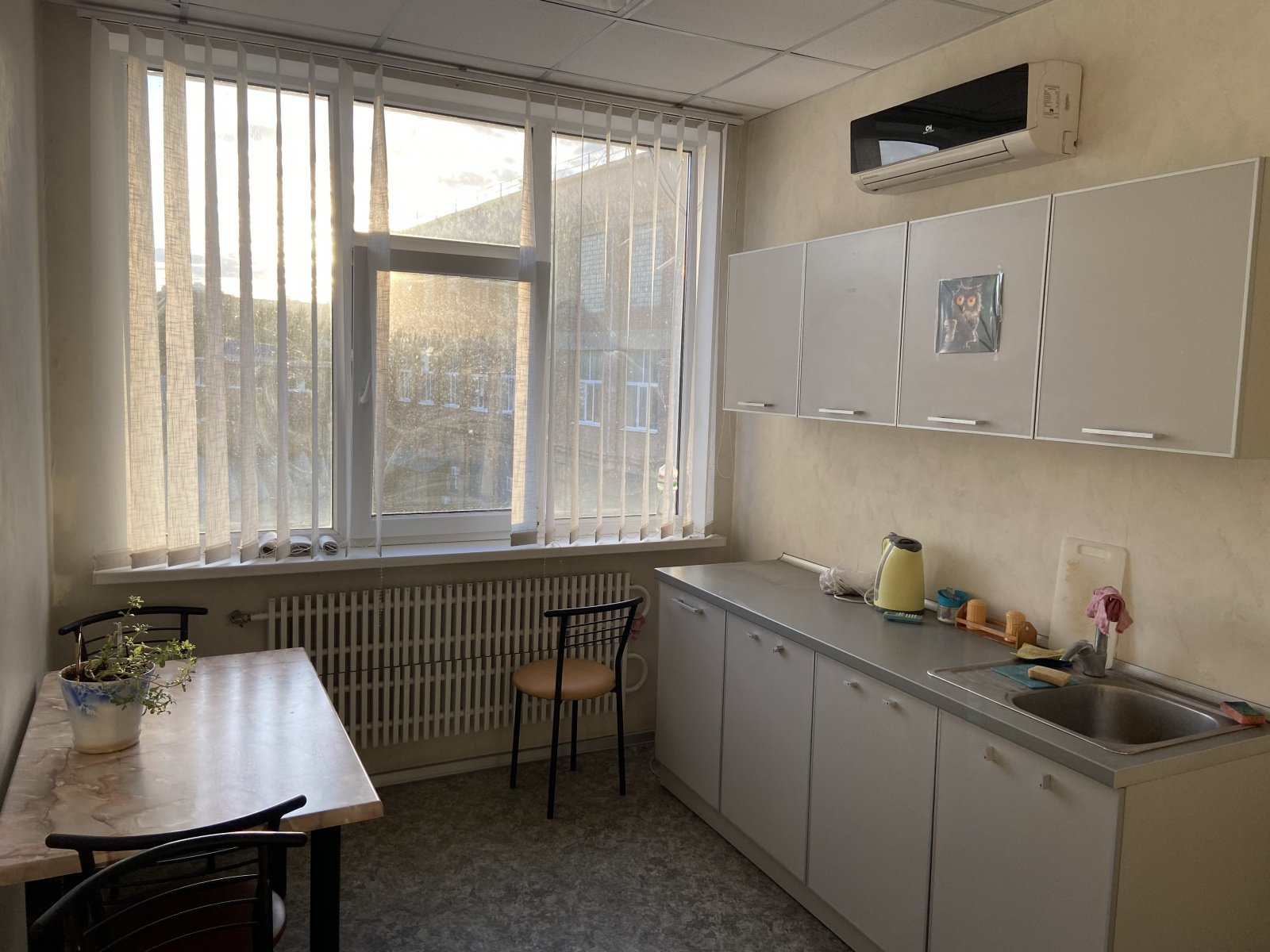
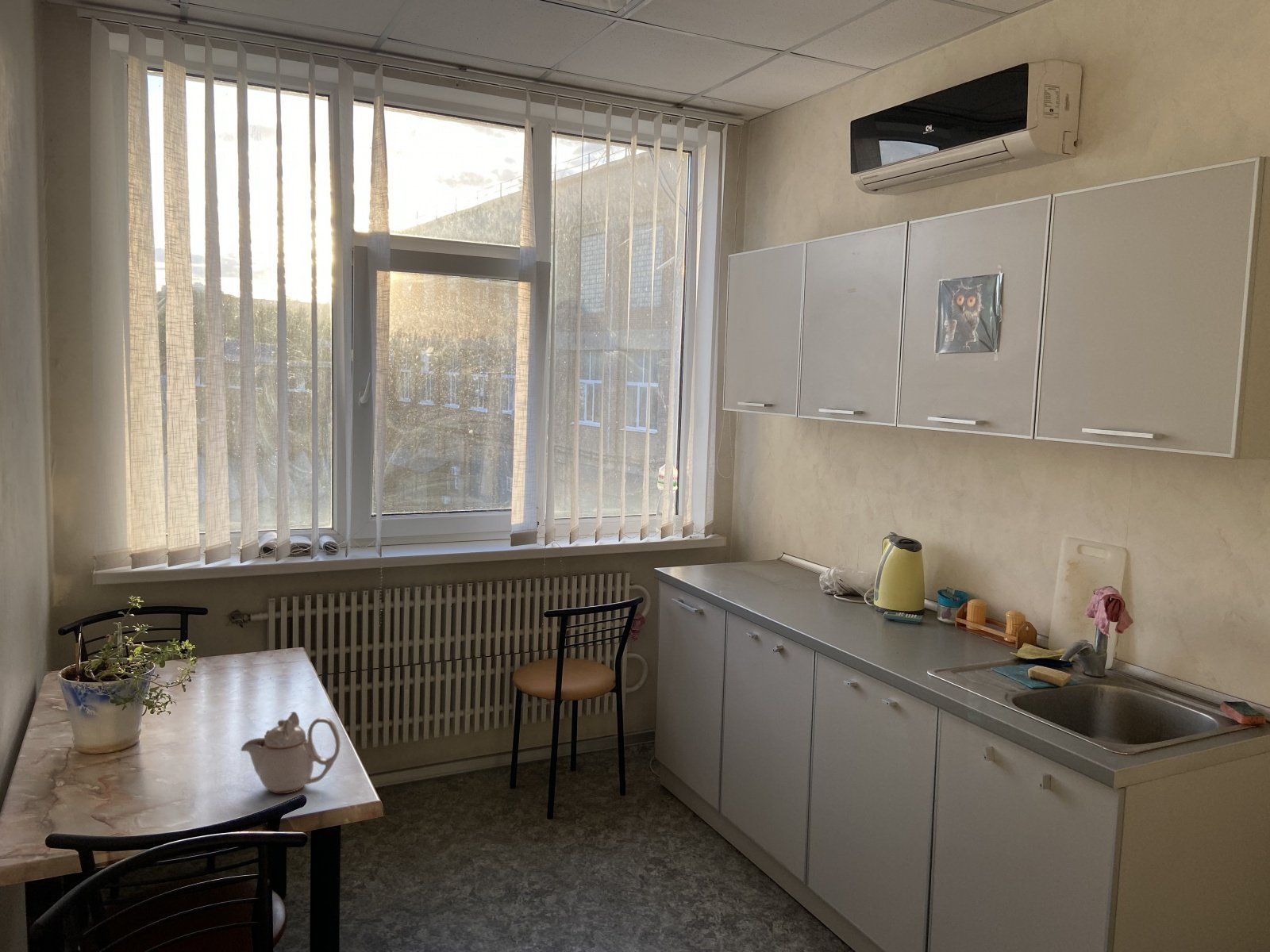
+ teapot (291, 750)
